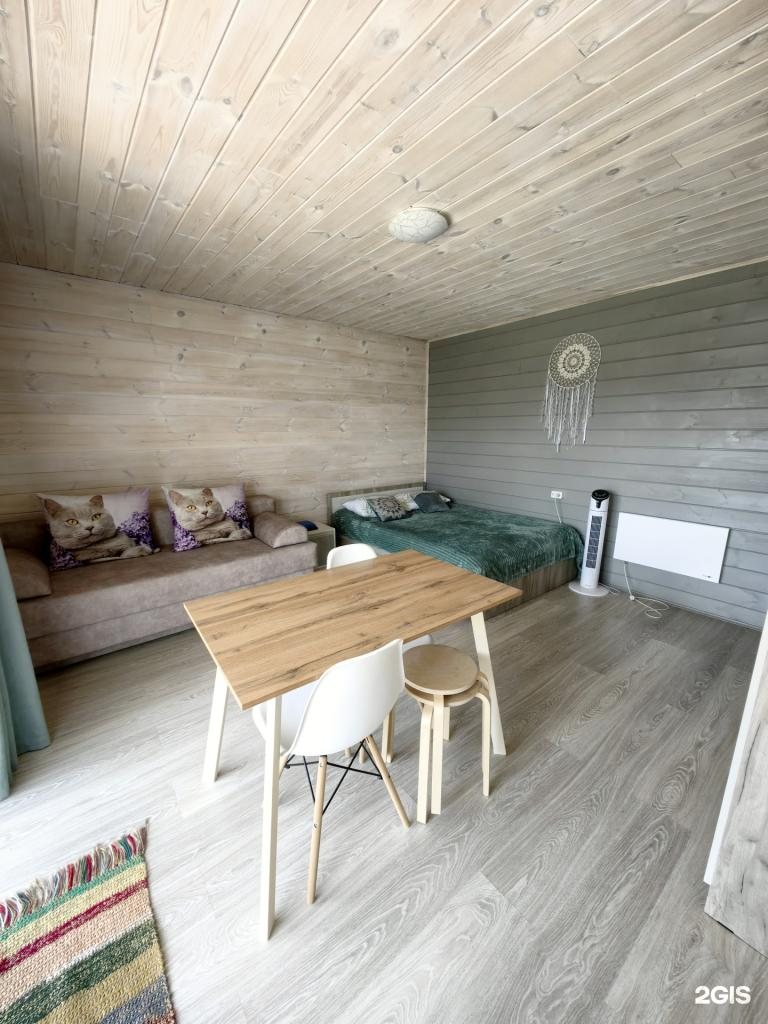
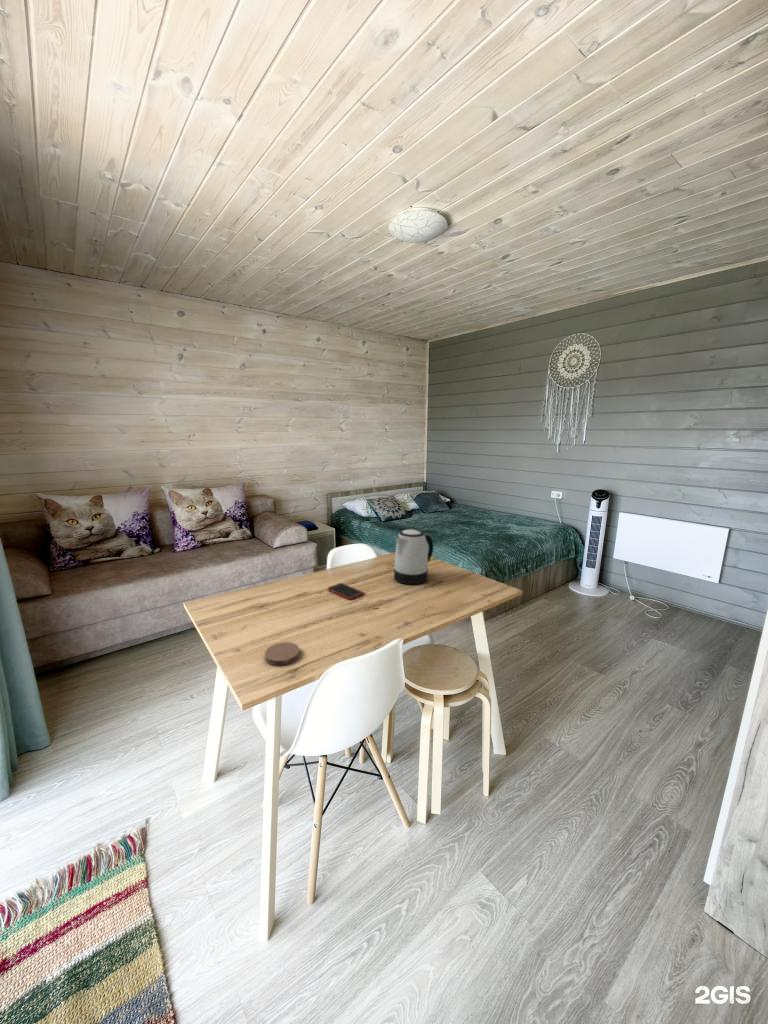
+ coaster (282, 653)
+ cell phone (345, 591)
+ kettle (415, 553)
